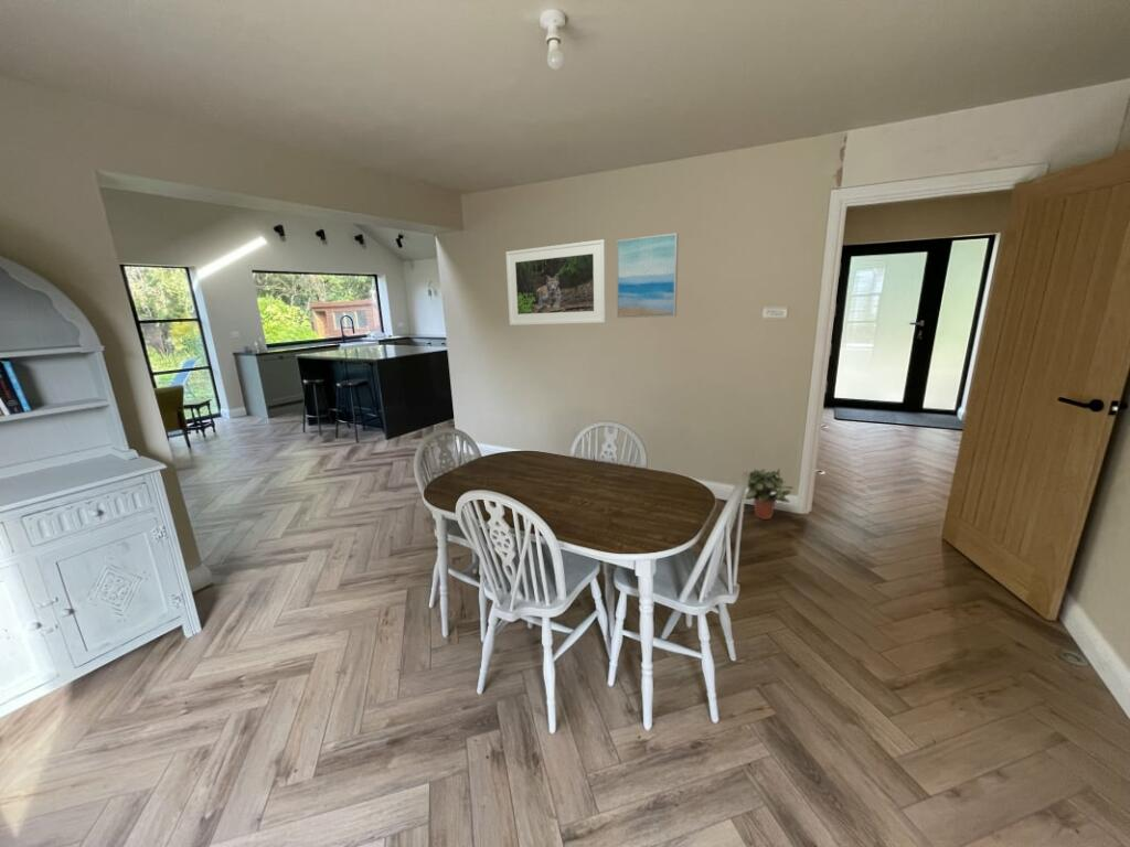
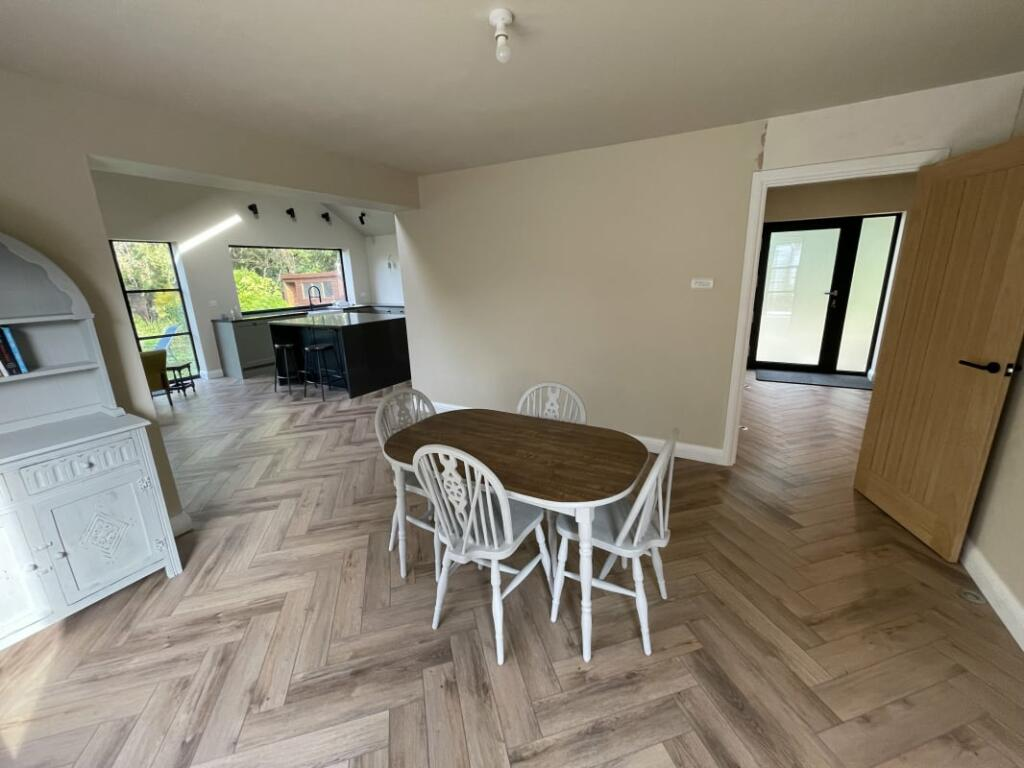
- potted plant (766, 492)
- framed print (553, 286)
- wall art (646, 278)
